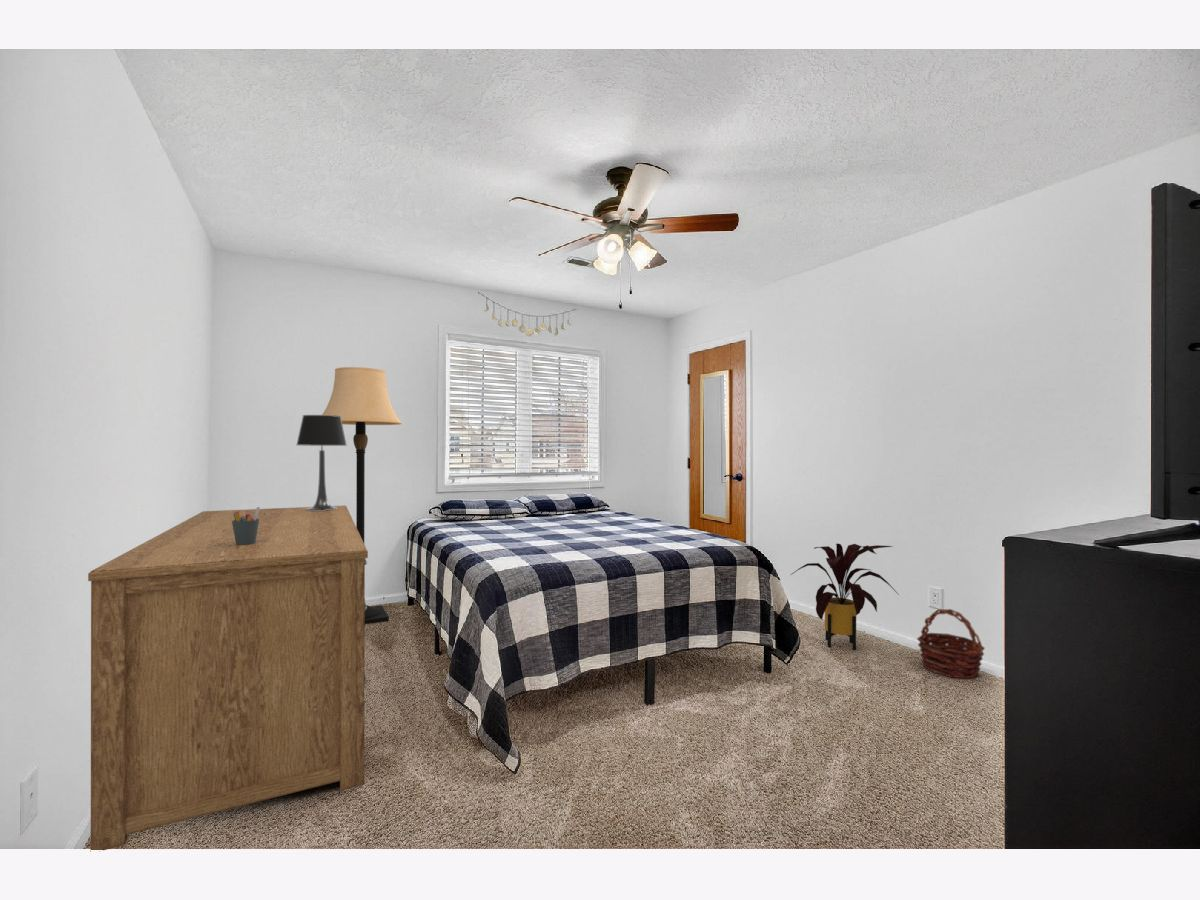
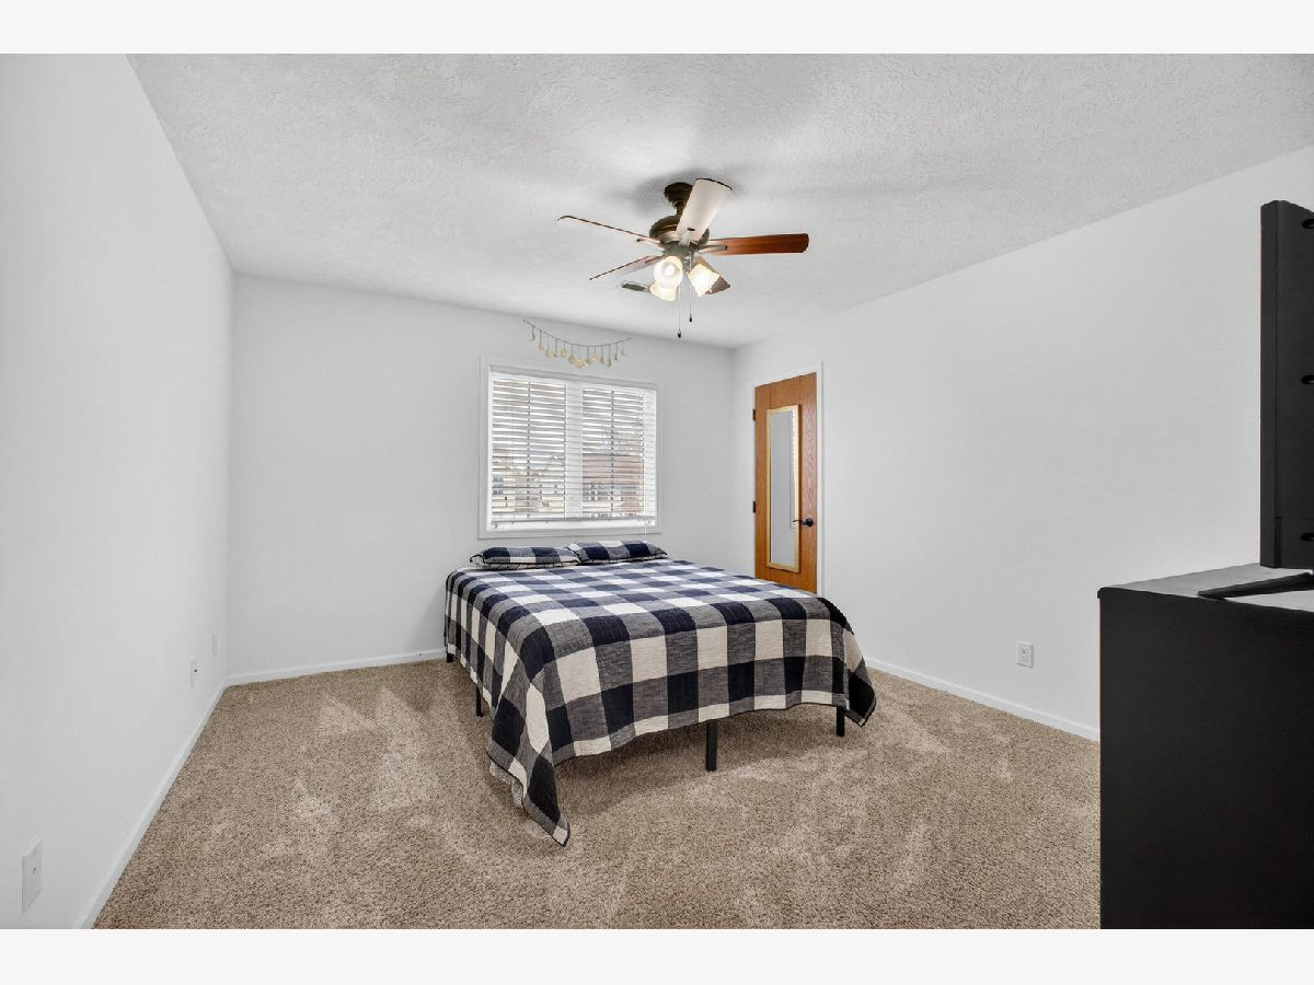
- pen holder (245, 524)
- lamp (360, 494)
- table lamp (322, 462)
- basket (949, 639)
- house plant (842, 592)
- desk (267, 615)
